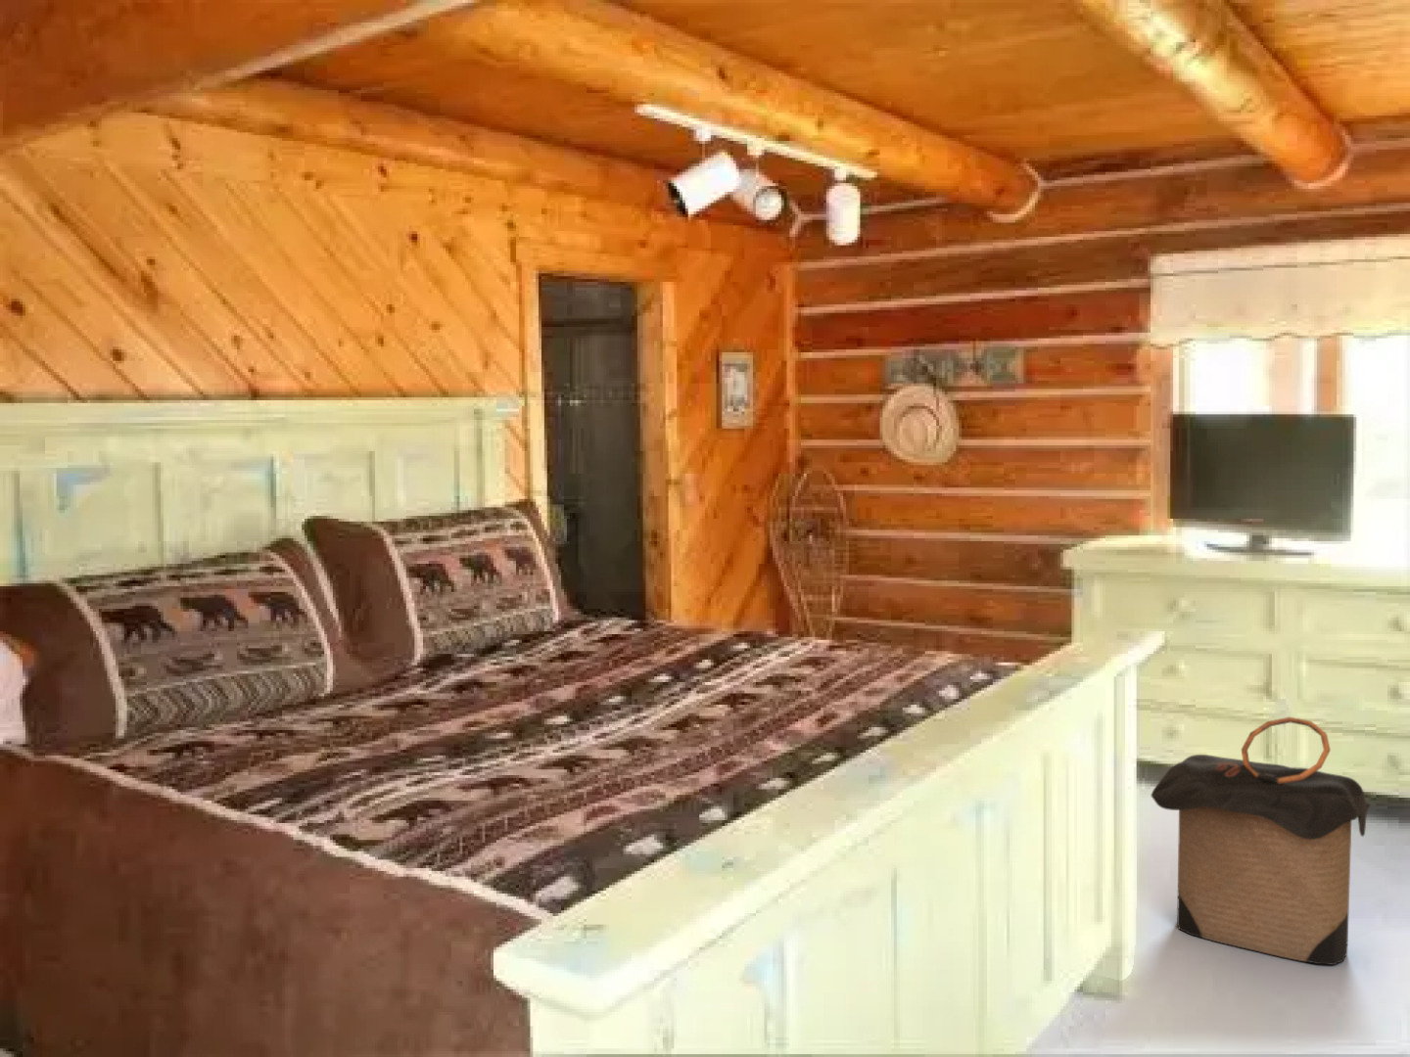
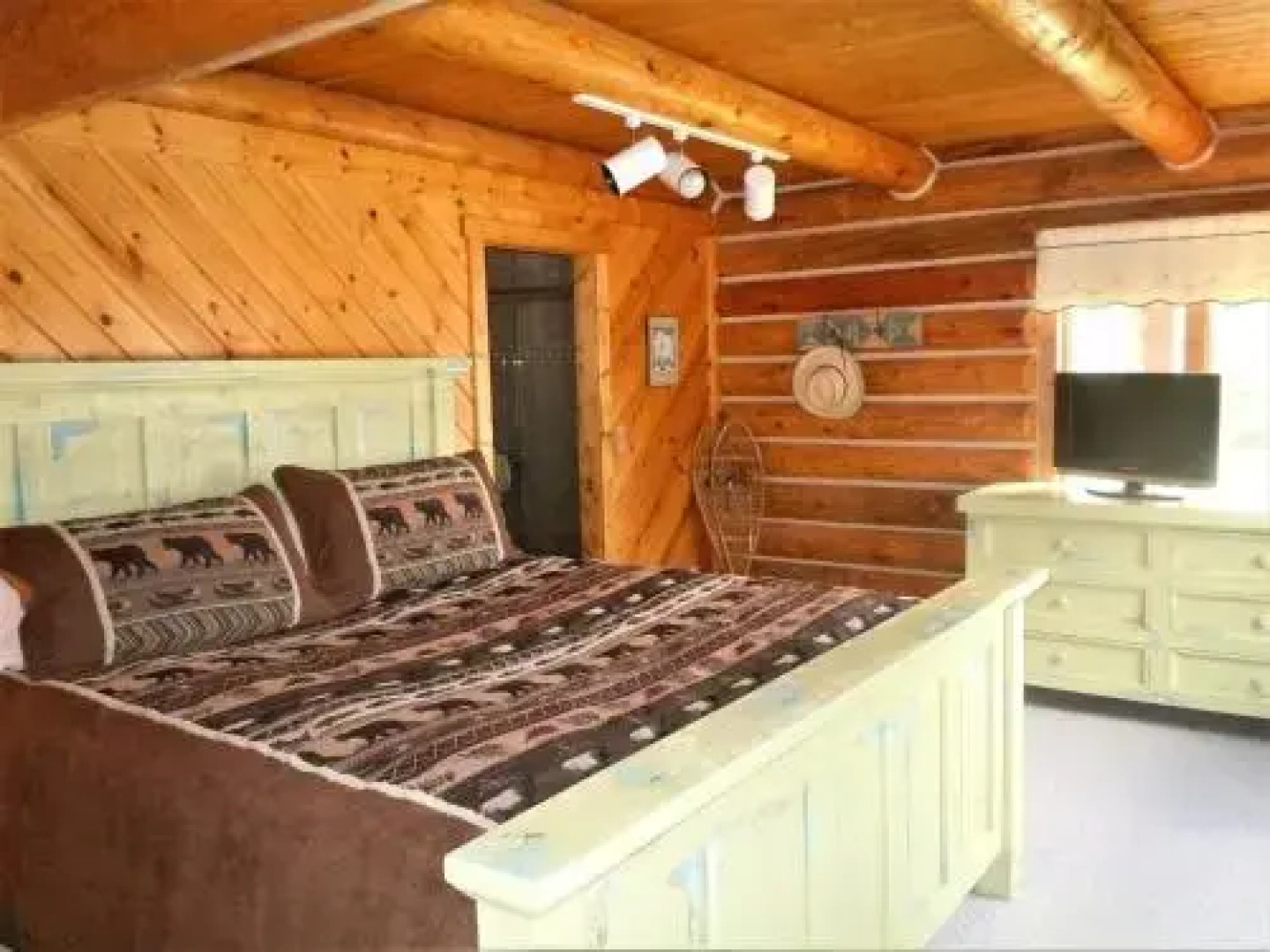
- laundry hamper (1257, 829)
